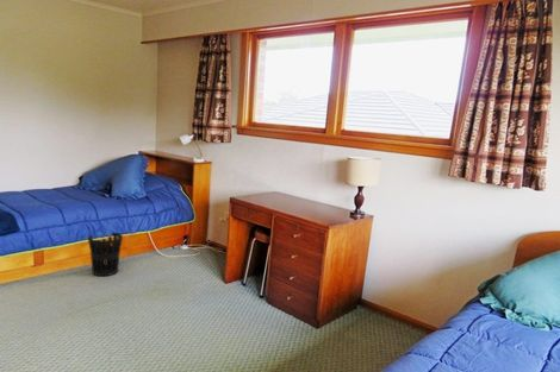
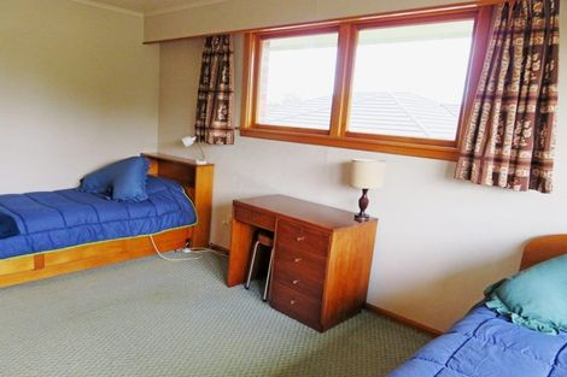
- wastebasket (105, 253)
